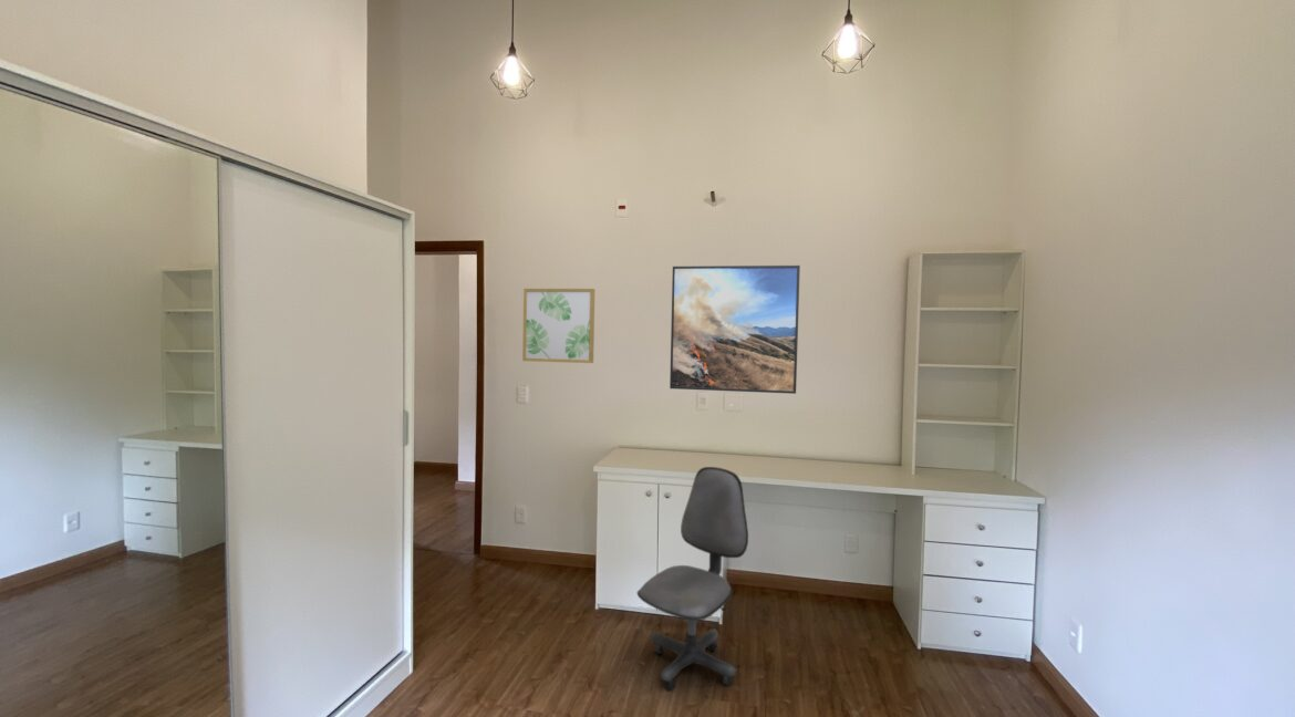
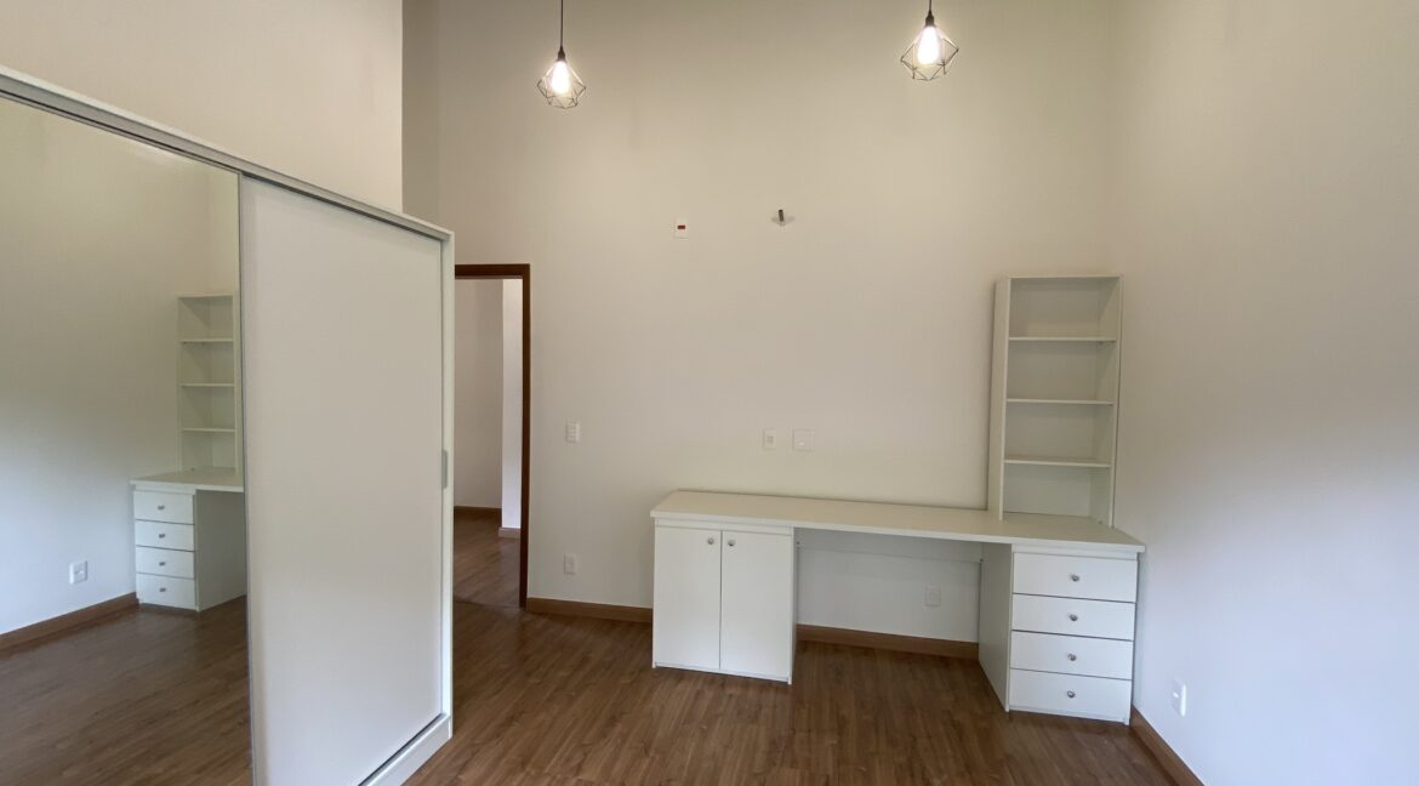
- wall art (558, 325)
- office chair (692, 573)
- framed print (733, 329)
